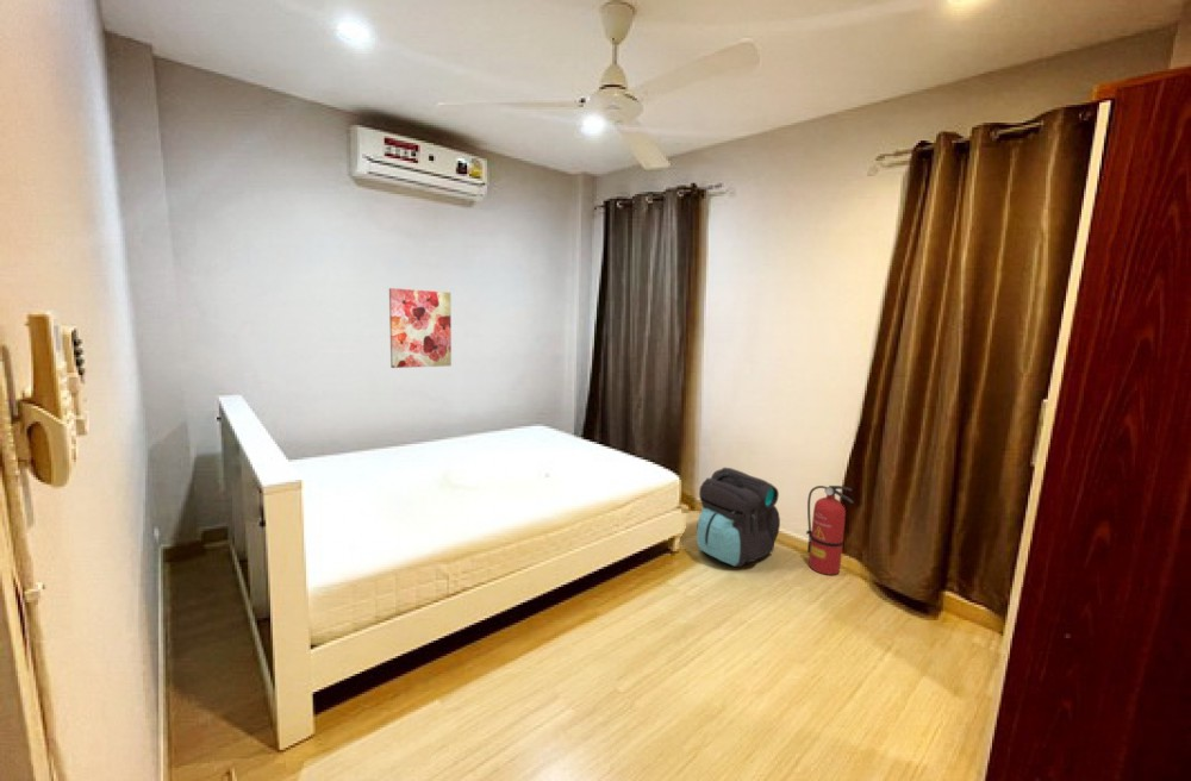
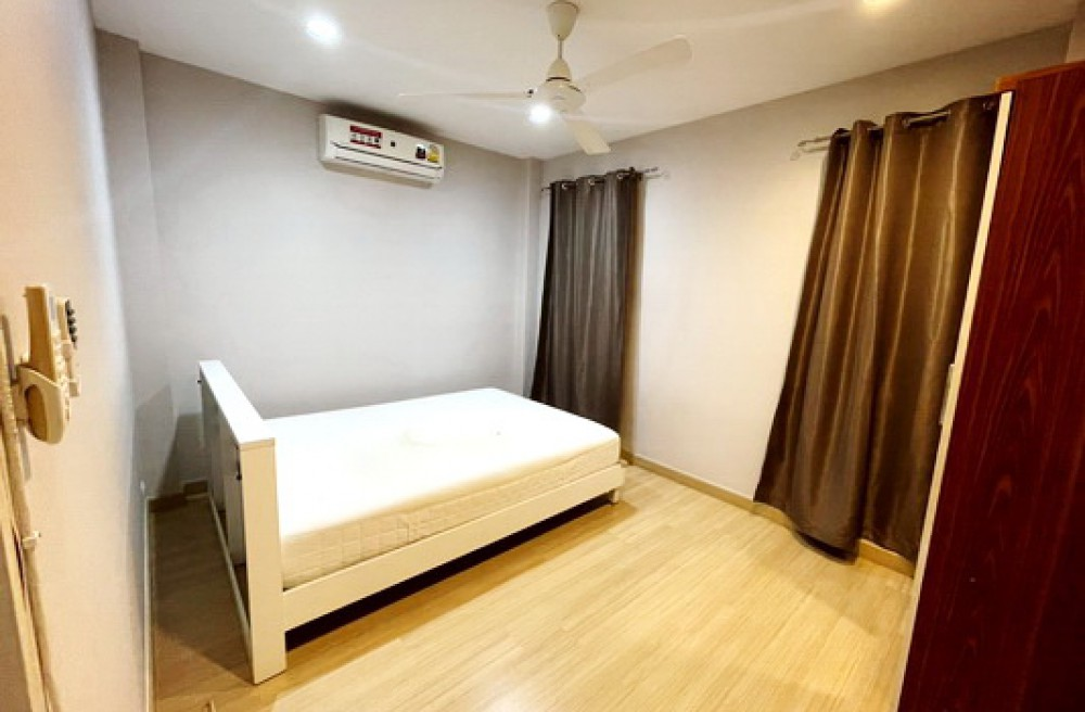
- fire extinguisher (827, 526)
- backpack (737, 512)
- wall art (422, 329)
